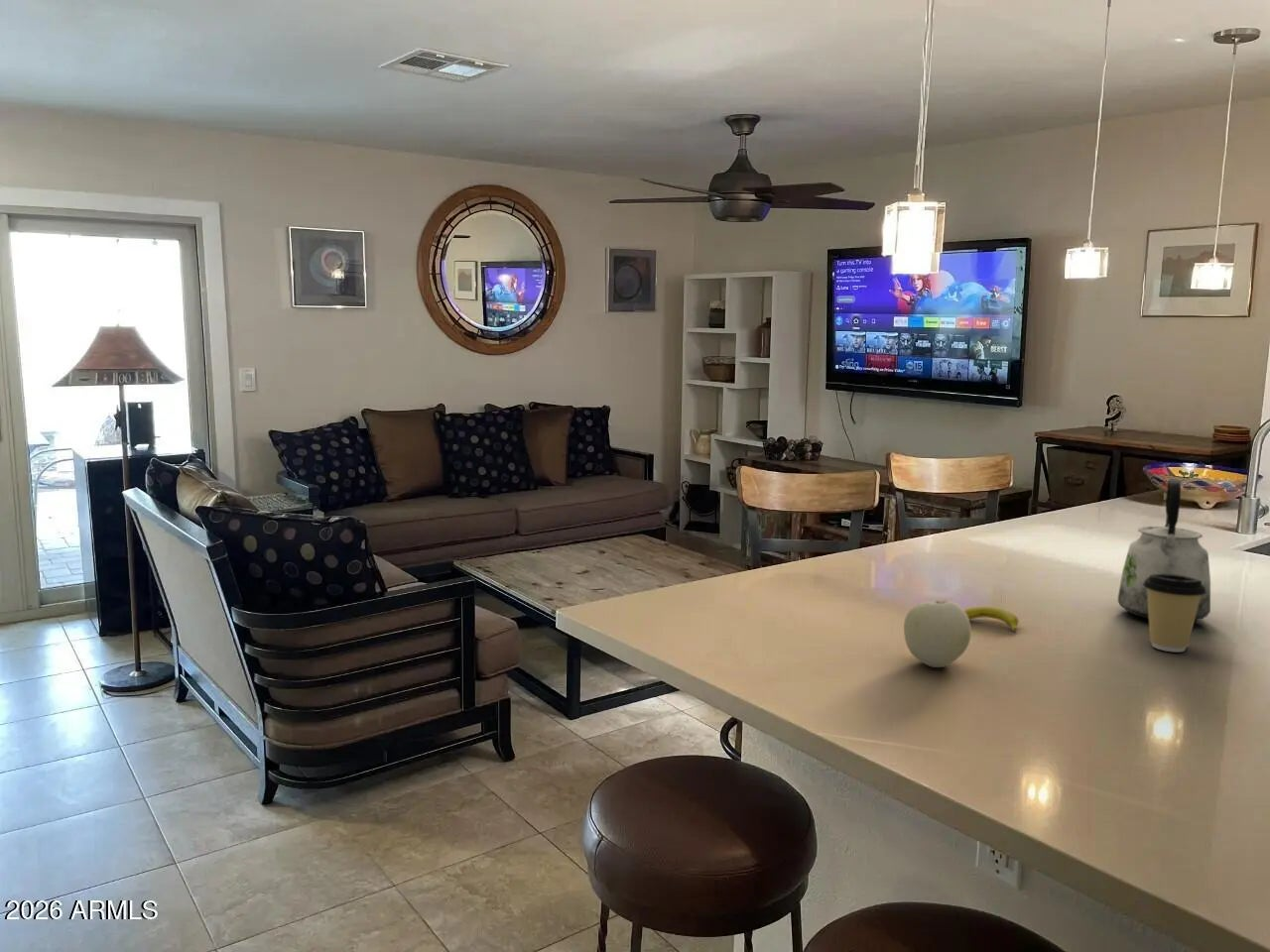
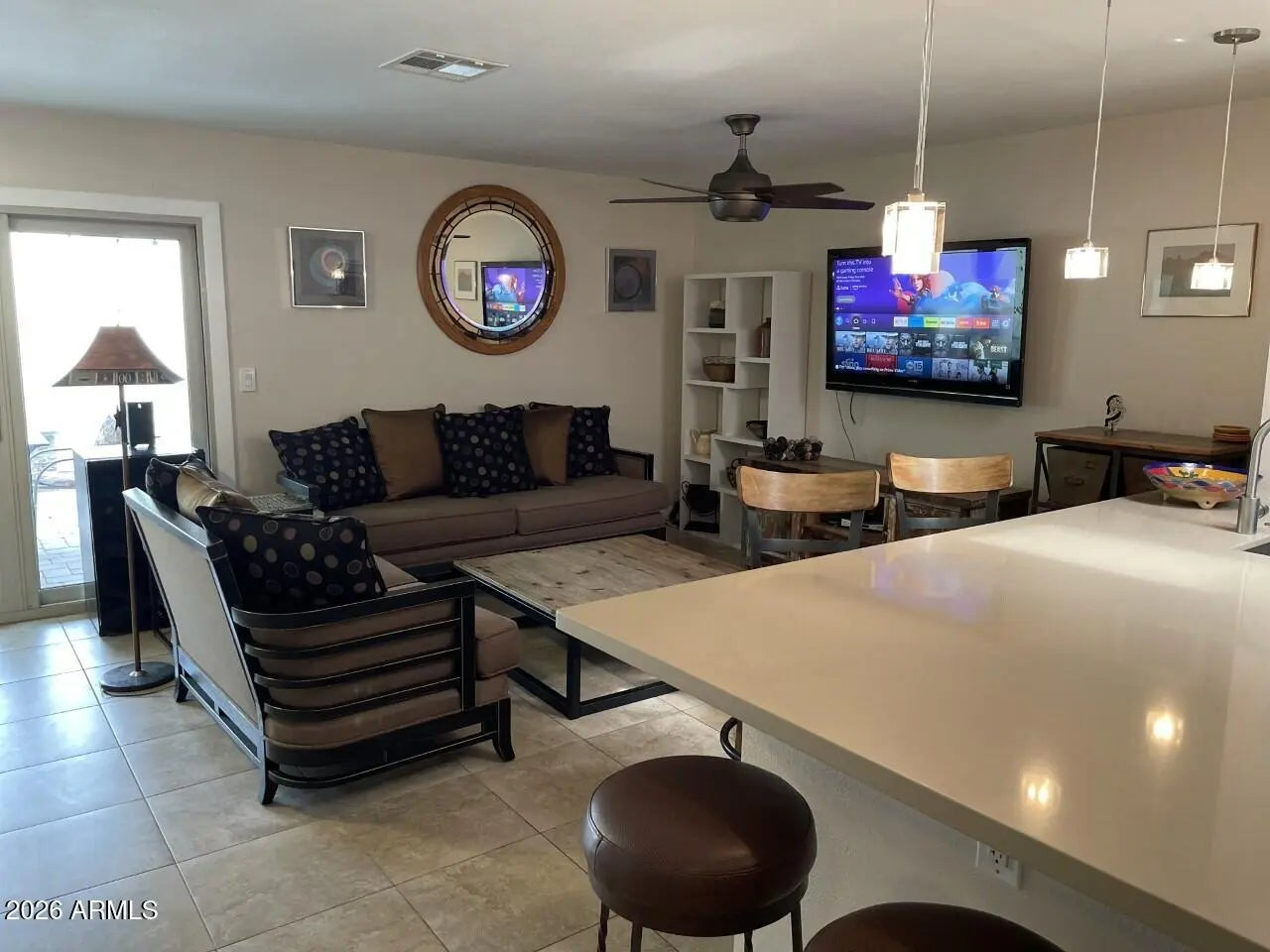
- banana (991, 616)
- coffee cup (1172, 612)
- kettle (1167, 545)
- fruit (937, 632)
